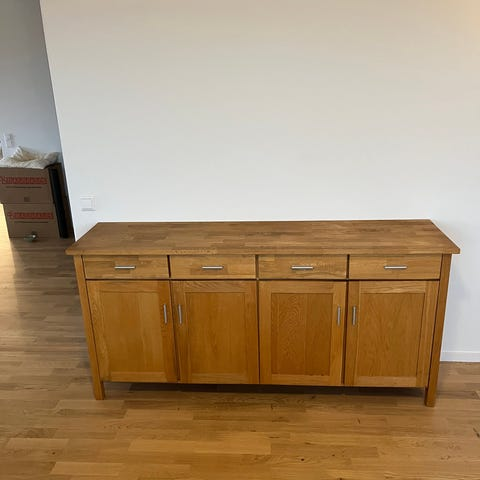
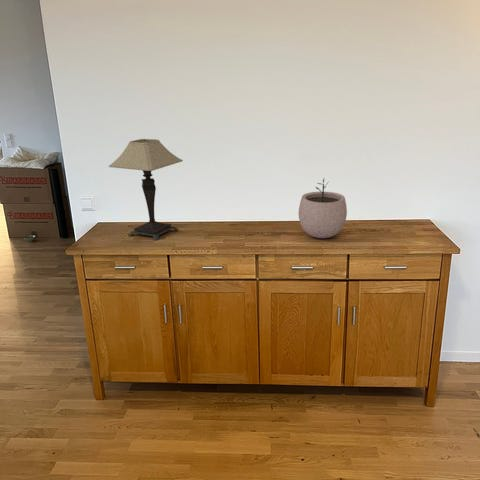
+ plant pot (322, 207)
+ table lamp (148, 188)
